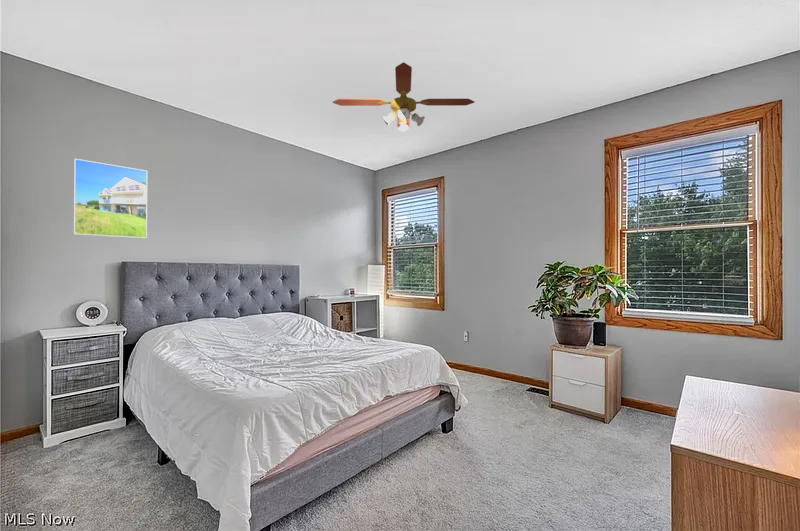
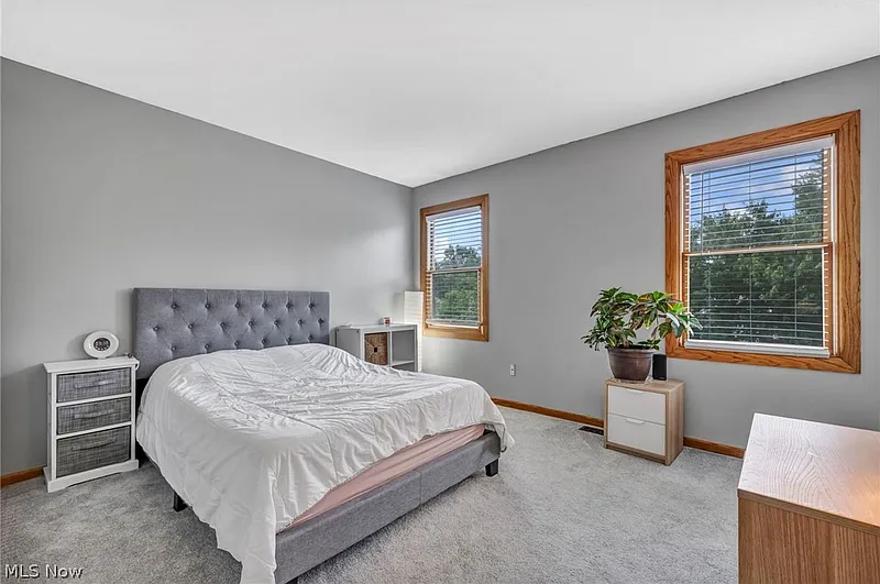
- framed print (112, 200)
- ceiling fan (403, 106)
